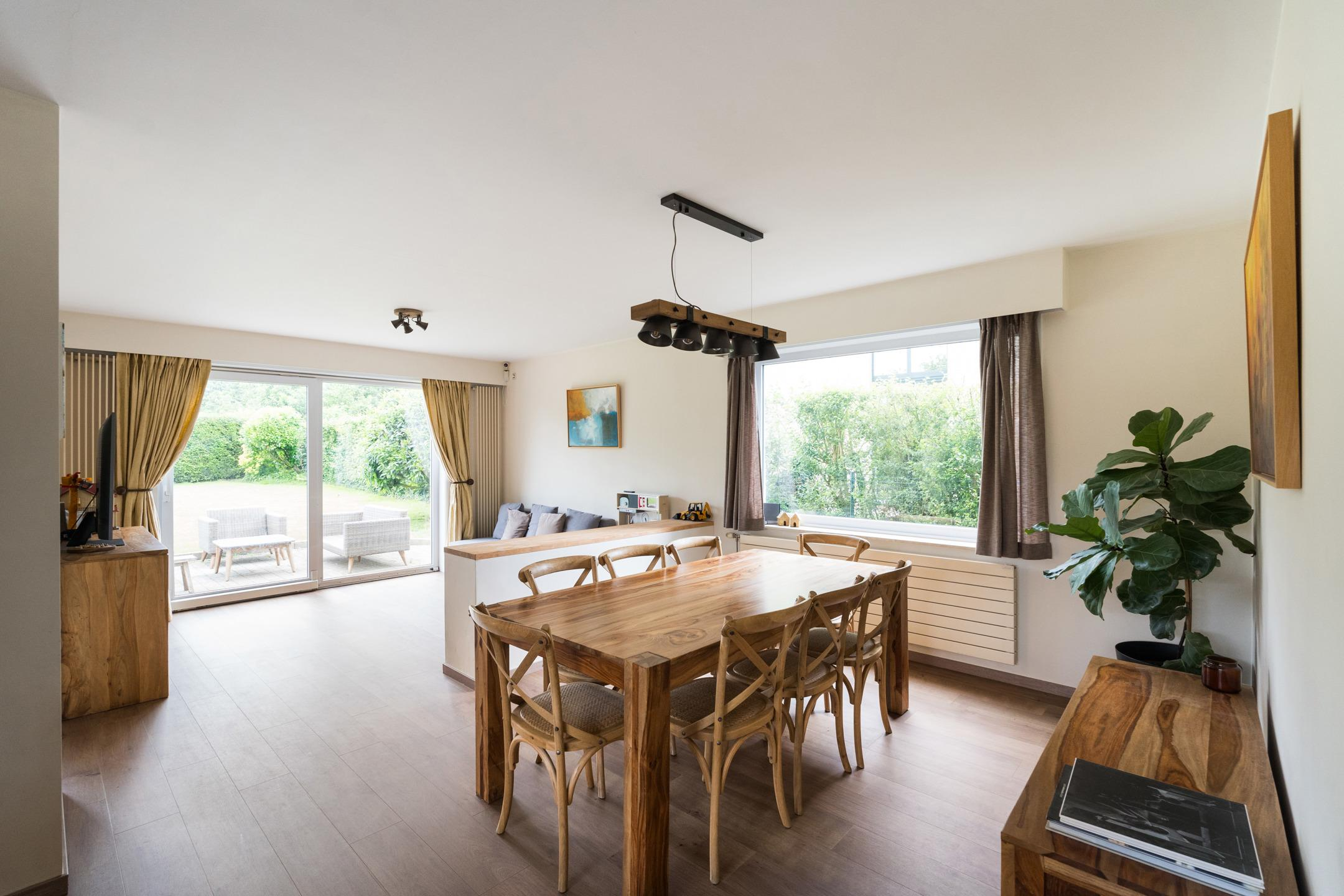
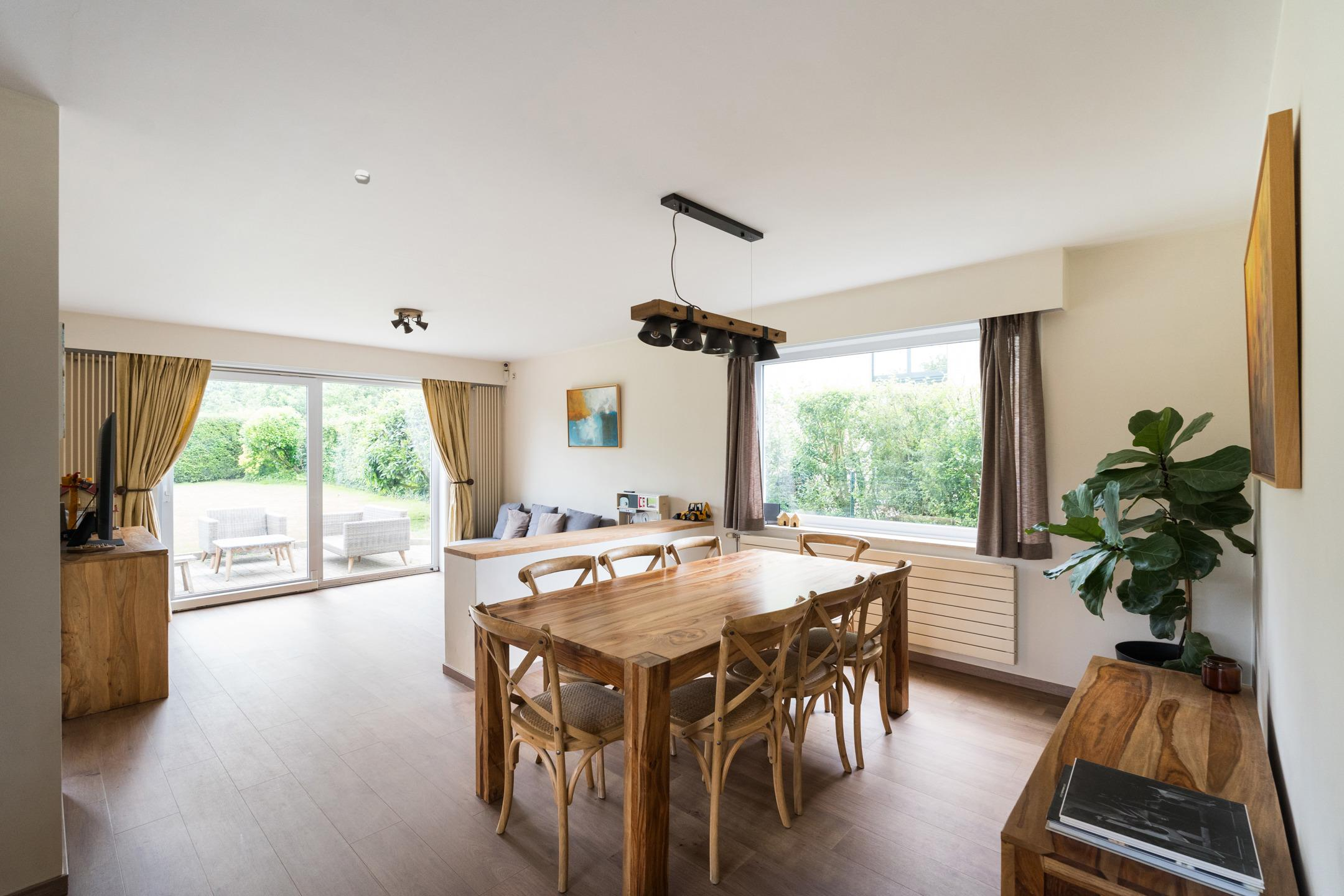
+ smoke detector (362, 179)
